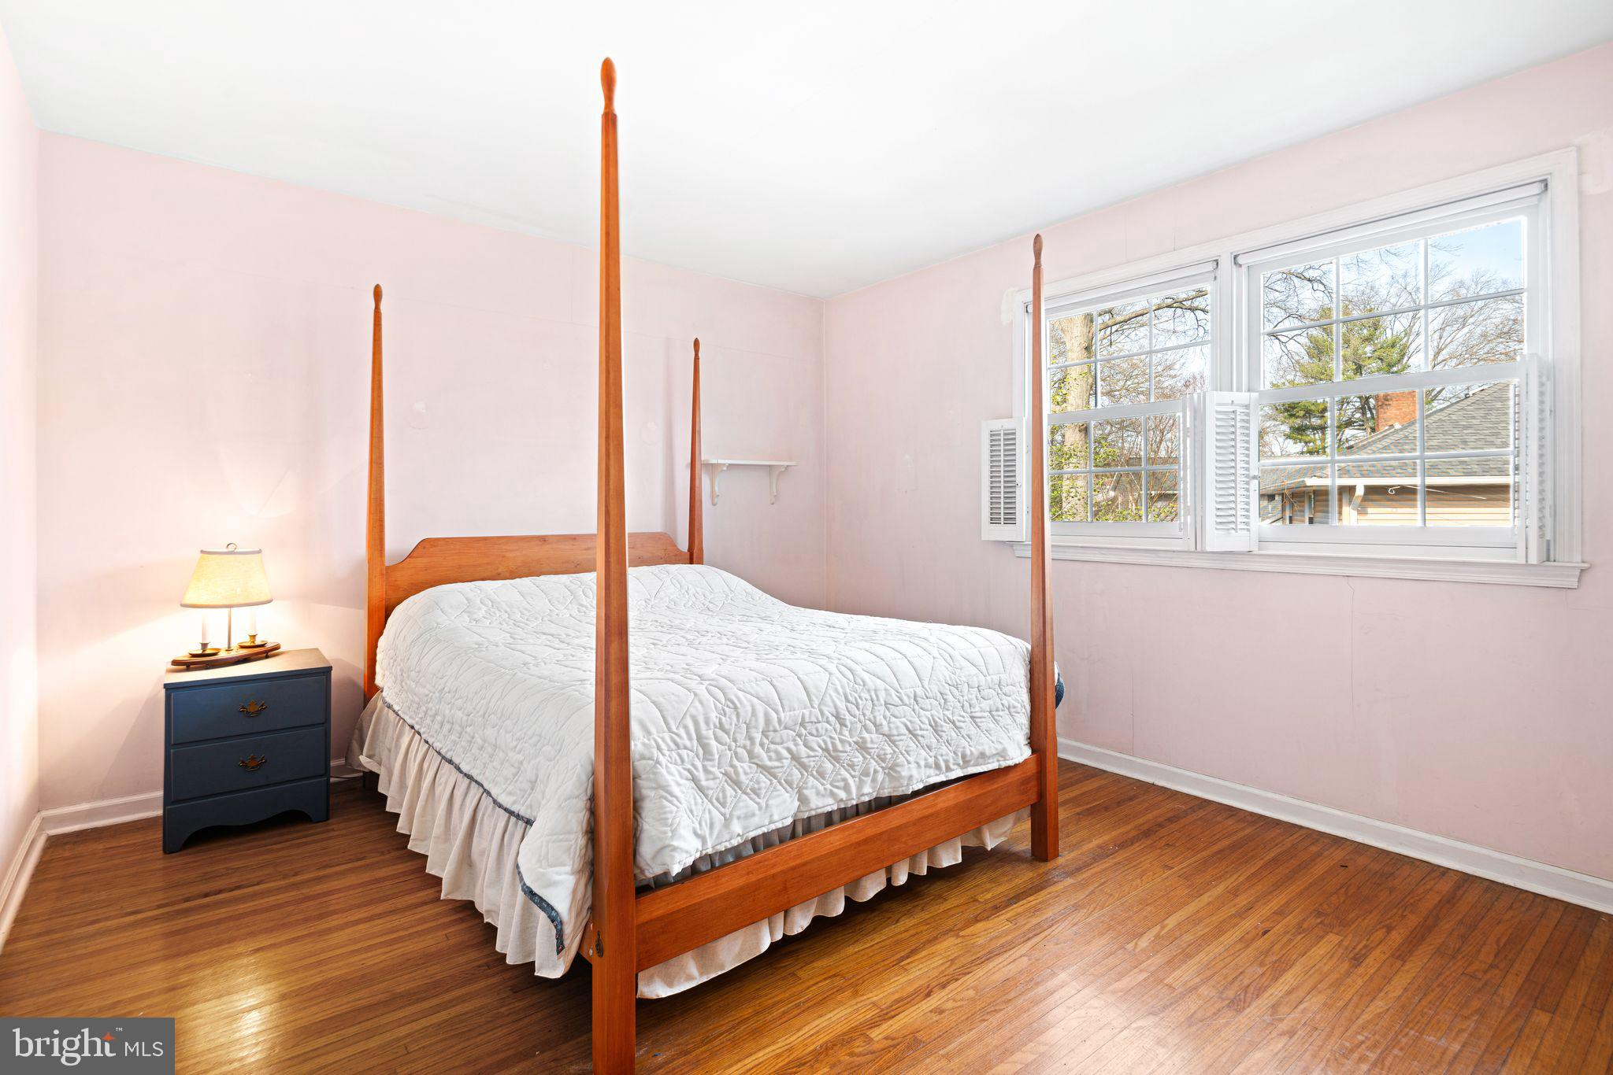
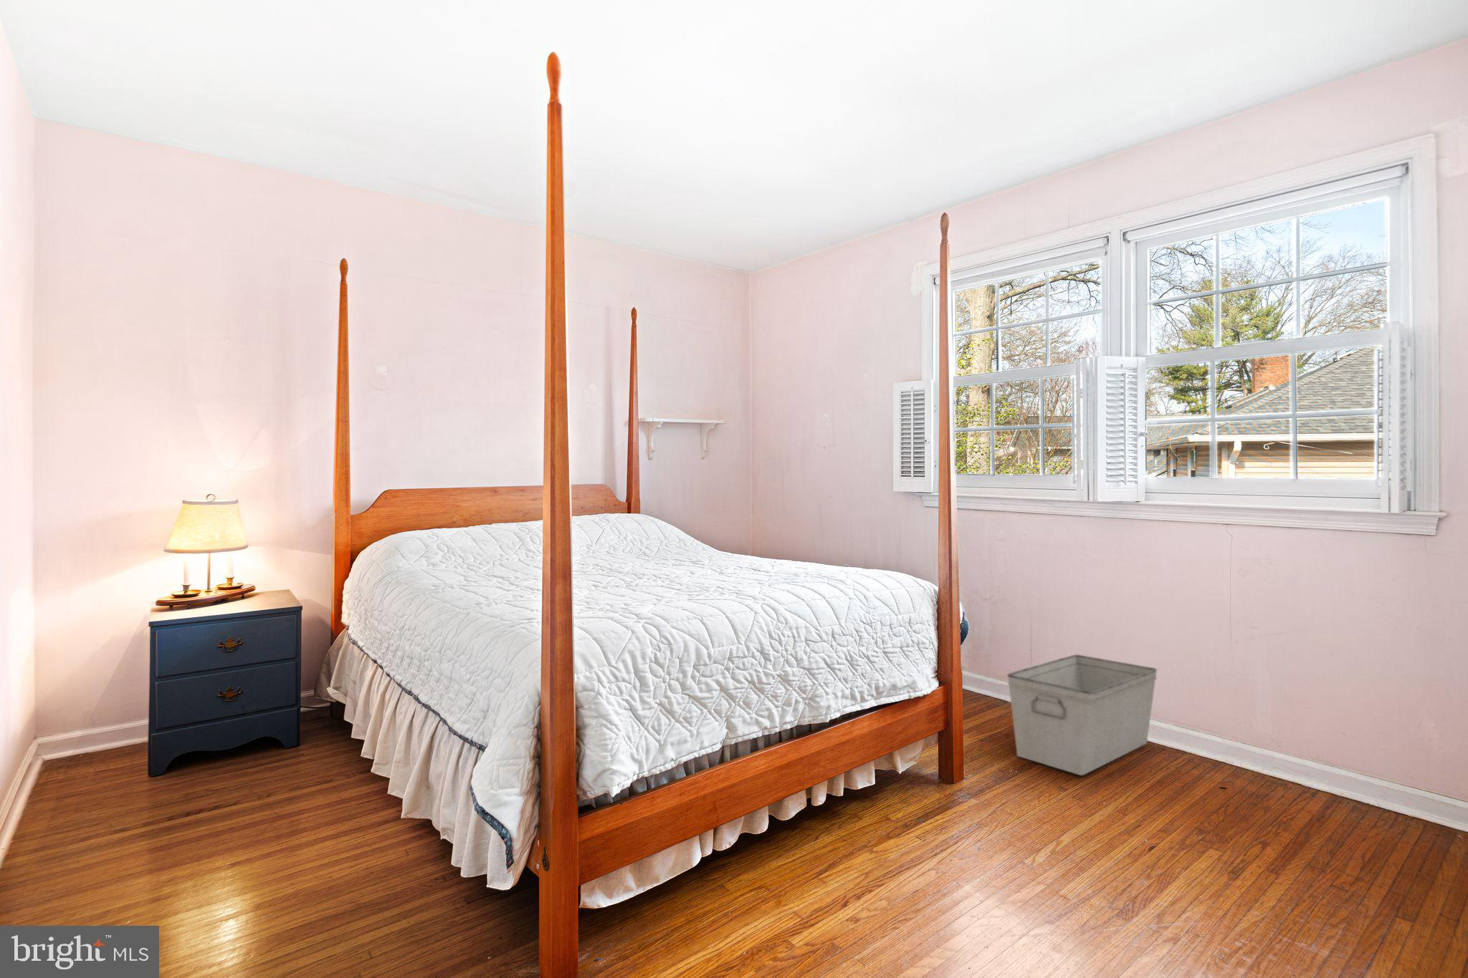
+ storage bin (1084, 709)
